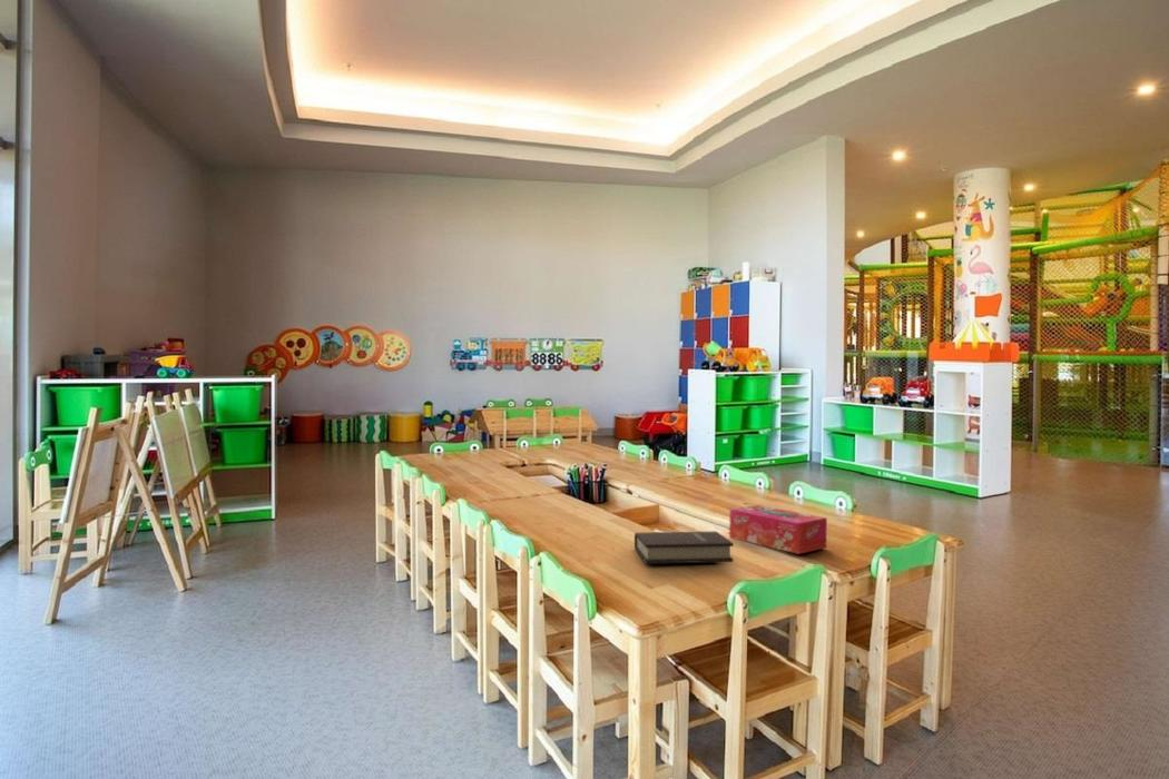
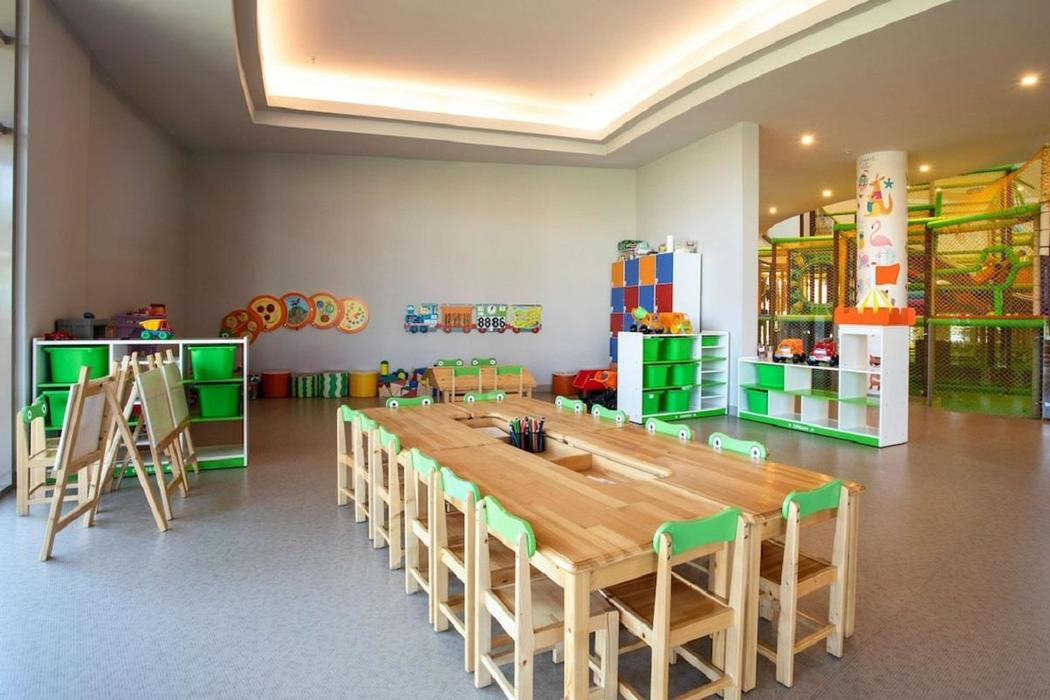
- book (681, 545)
- tissue box (776, 527)
